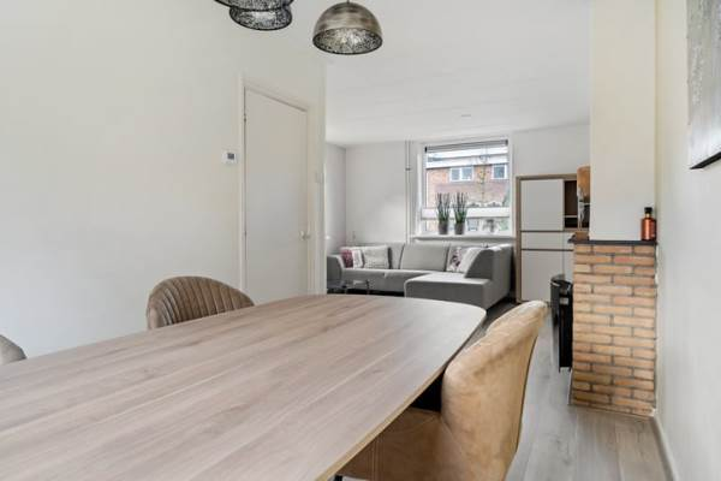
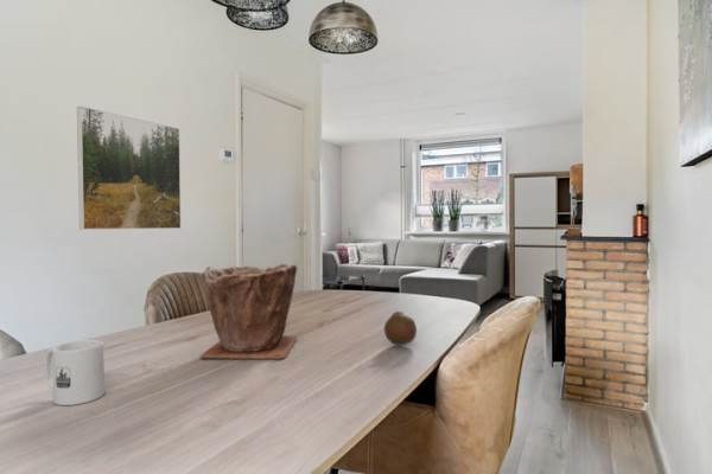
+ mug (71, 370)
+ plant pot (252, 306)
+ fruit (400, 328)
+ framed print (134, 173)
